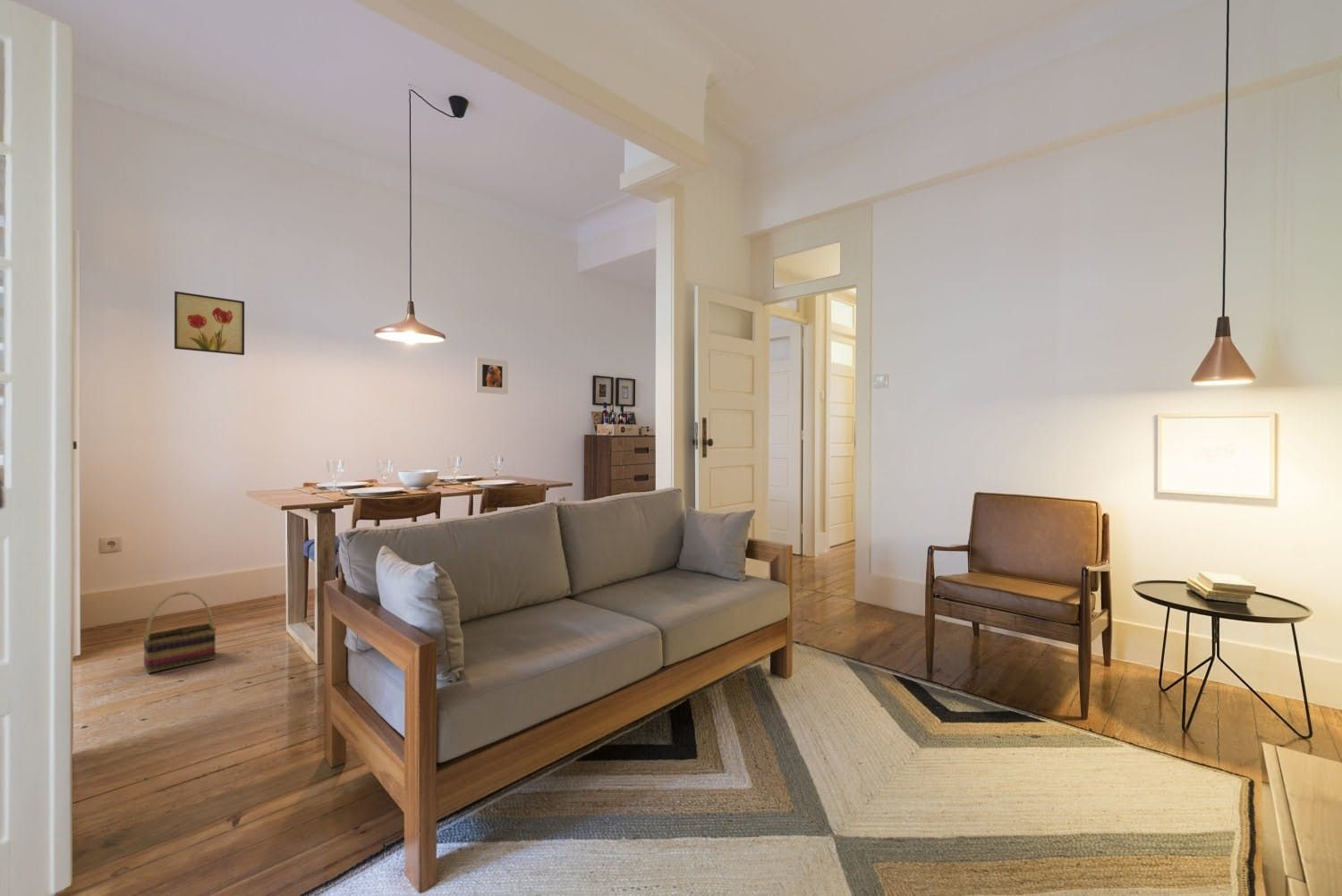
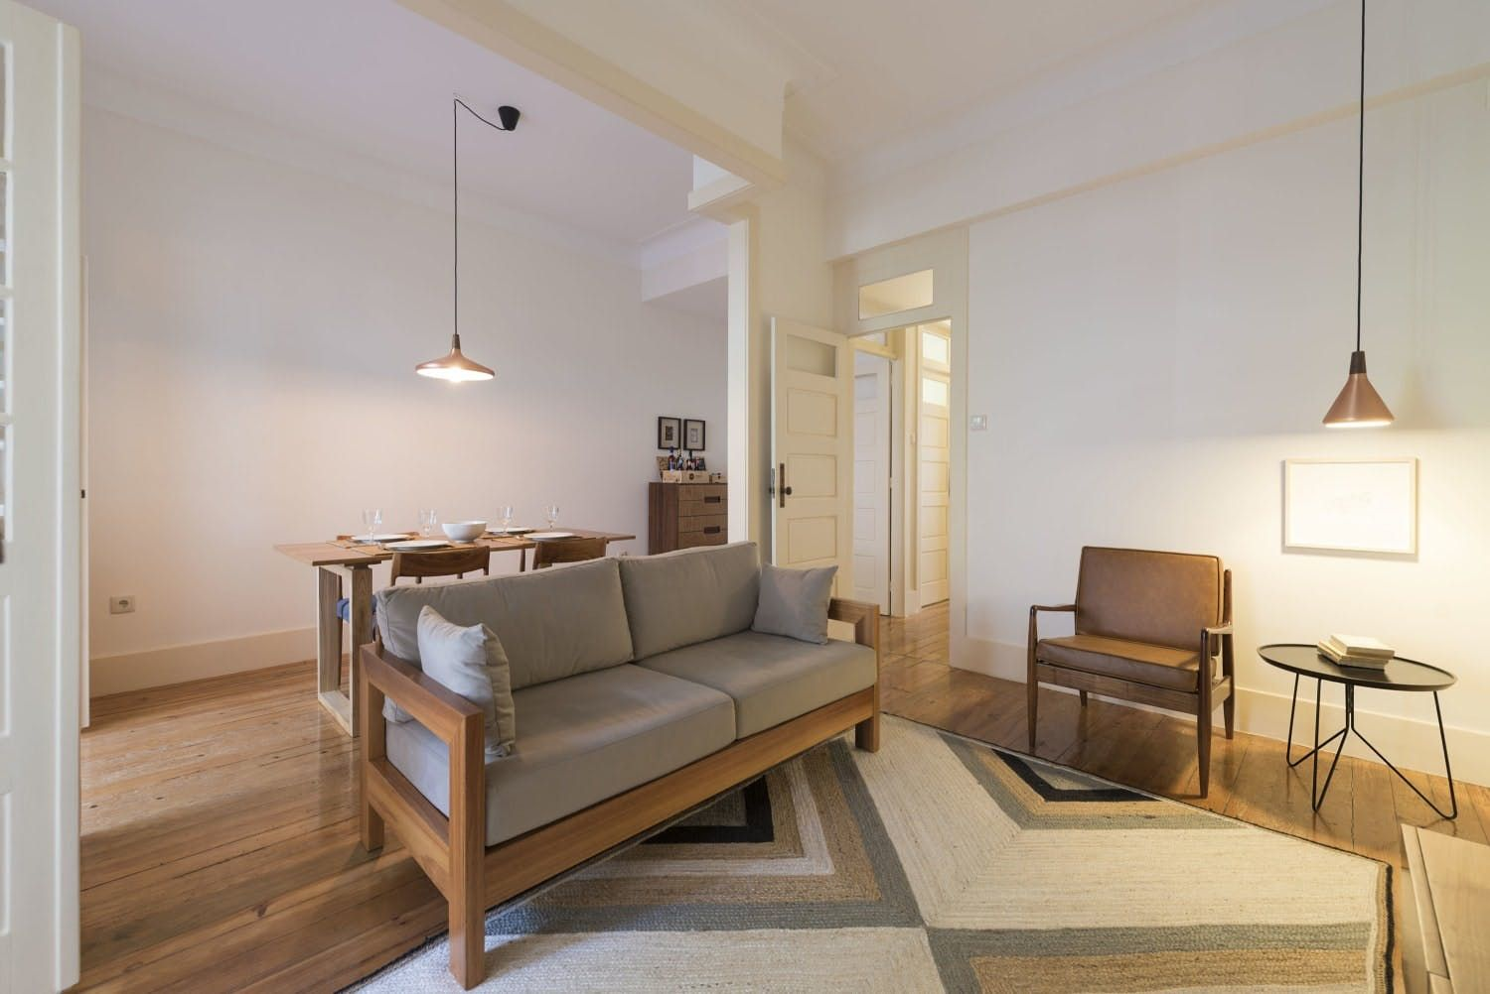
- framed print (492, 376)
- wall art (210, 324)
- basket (180, 628)
